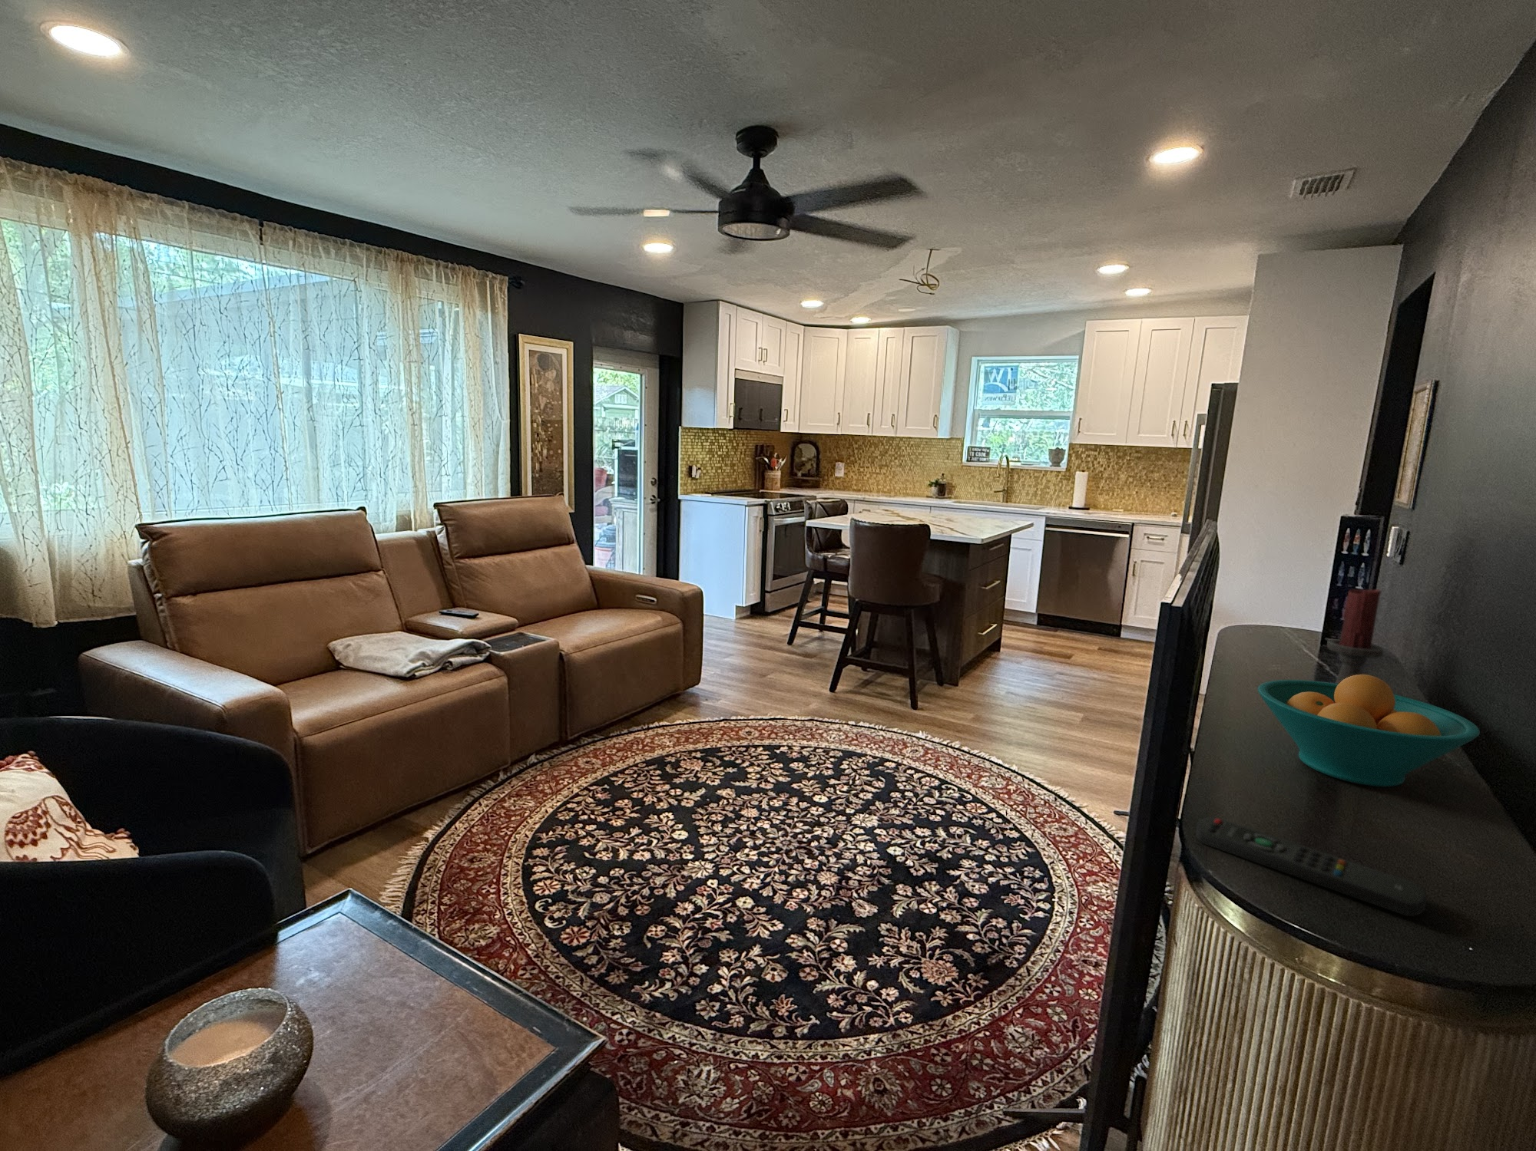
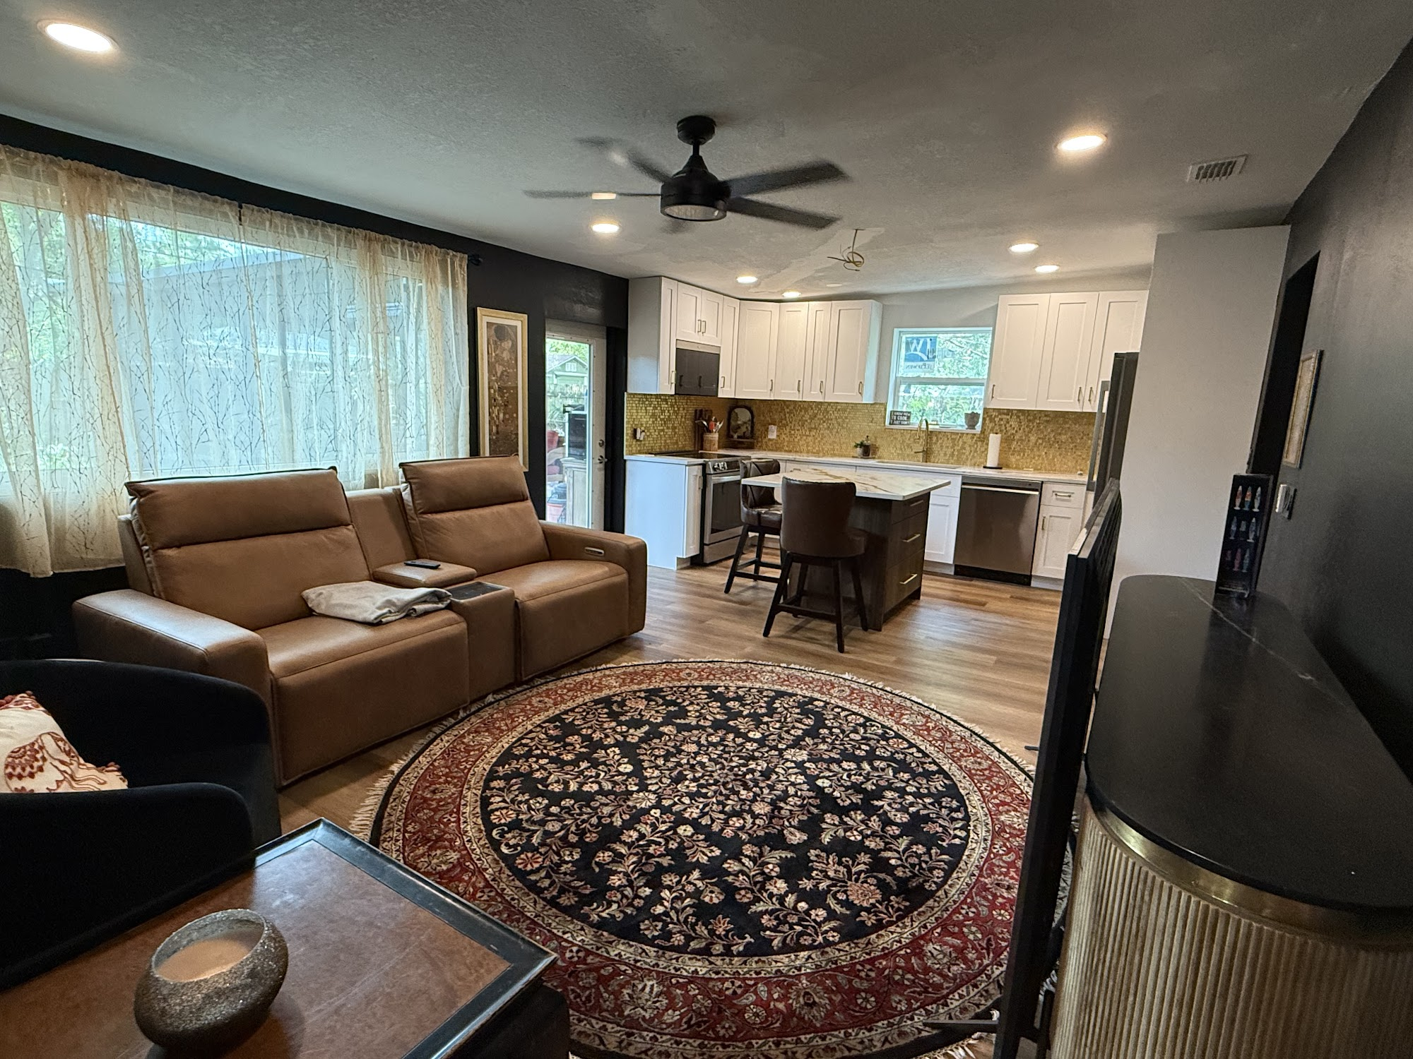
- candle holder (1356, 644)
- remote control (1301, 861)
- fruit bowl (1357, 723)
